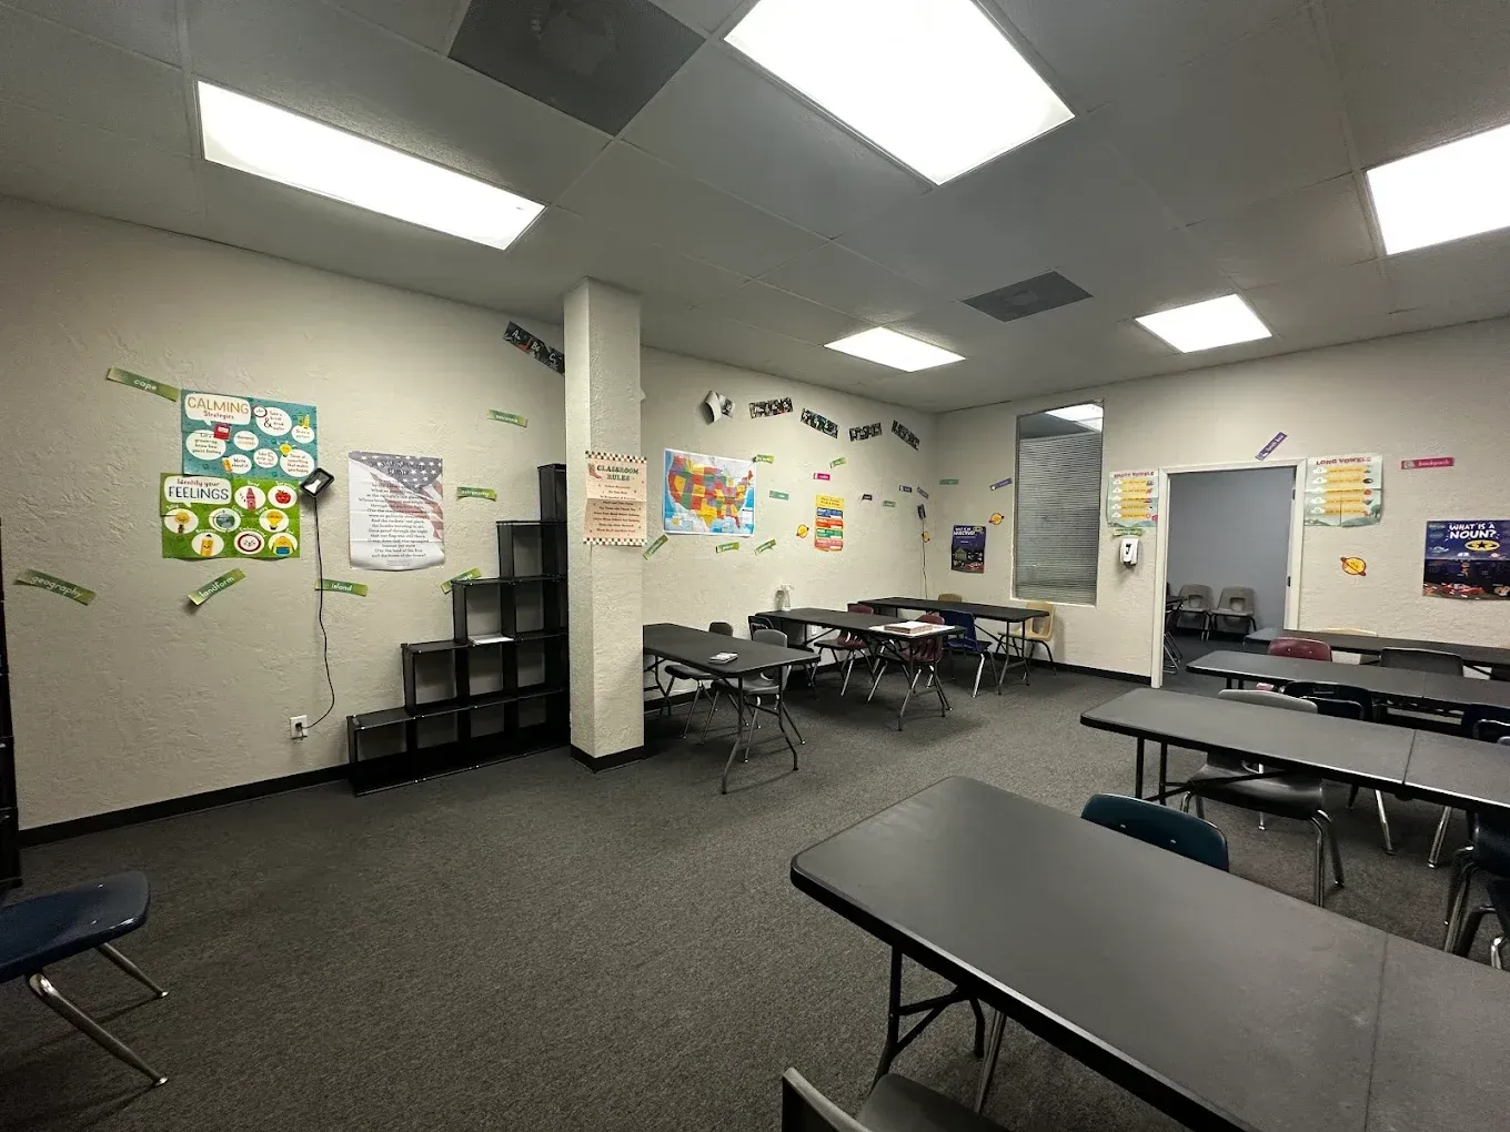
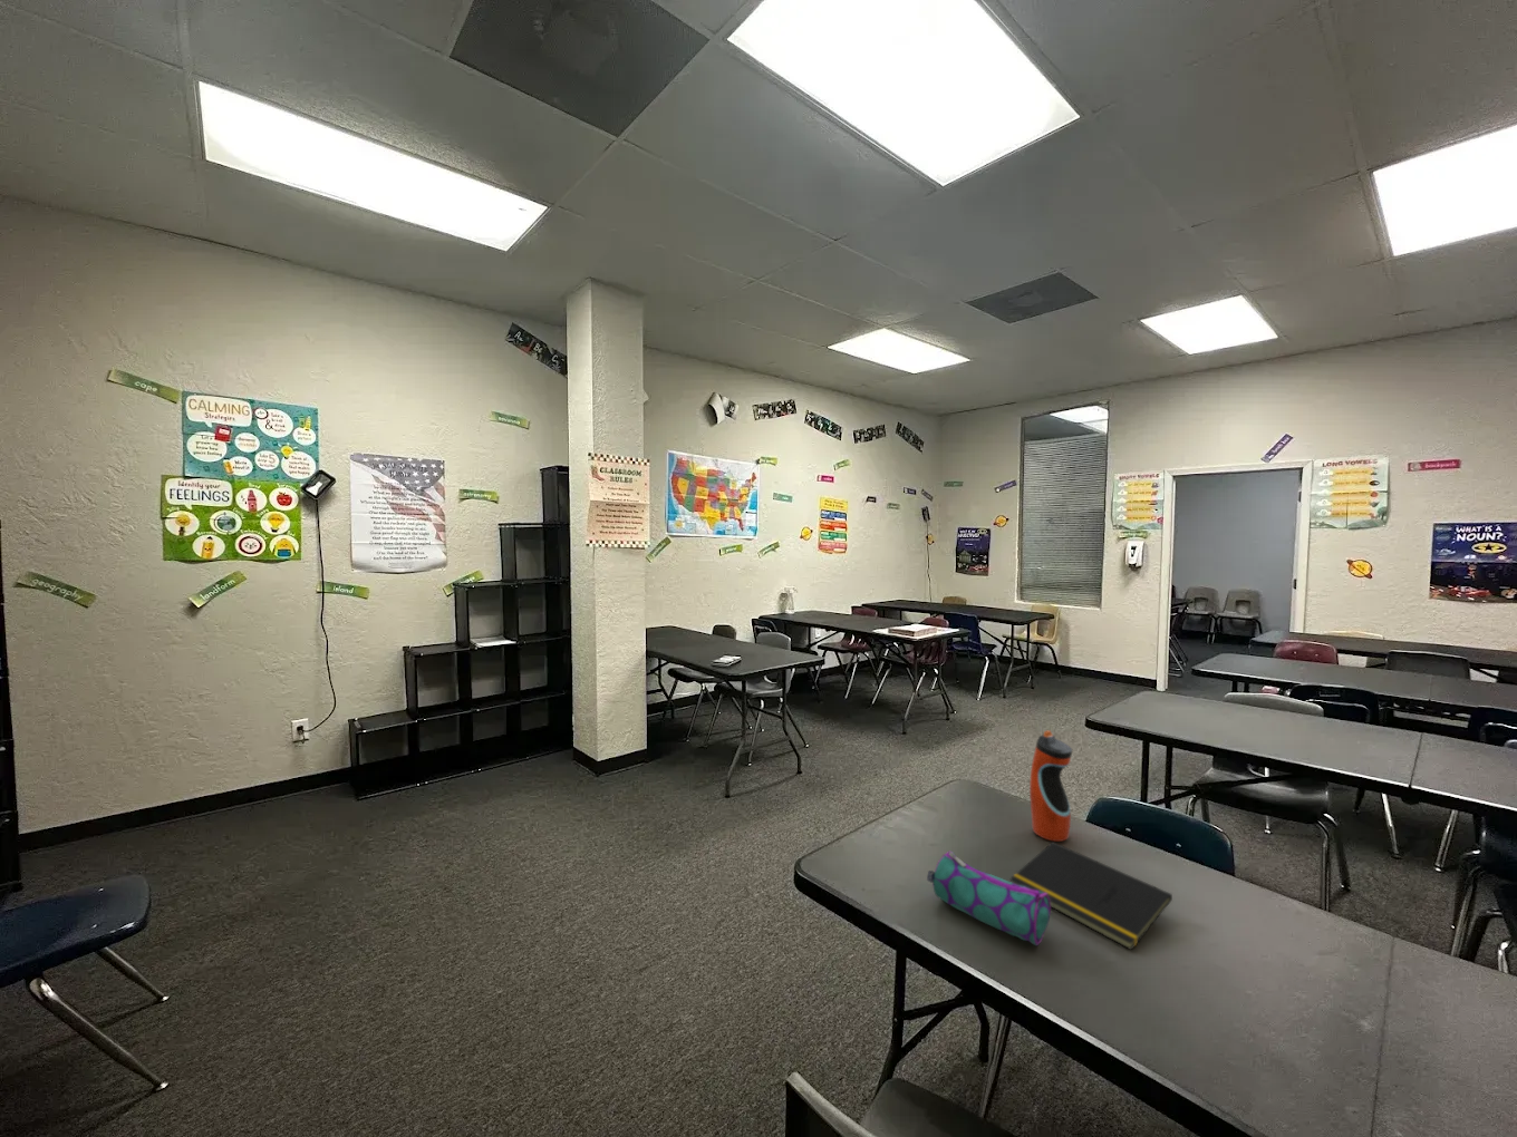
+ pencil case (988, 895)
+ water bottle (1051, 782)
+ notepad (1087, 889)
